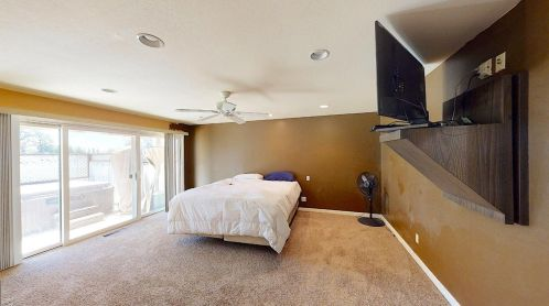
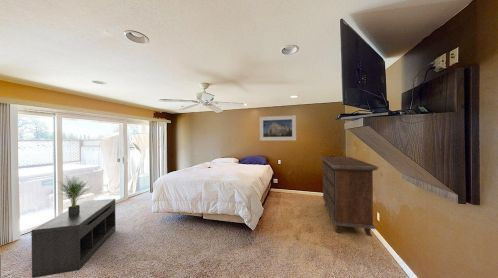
+ potted plant (76, 194)
+ bench (82, 230)
+ dresser (343, 188)
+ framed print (277, 128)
